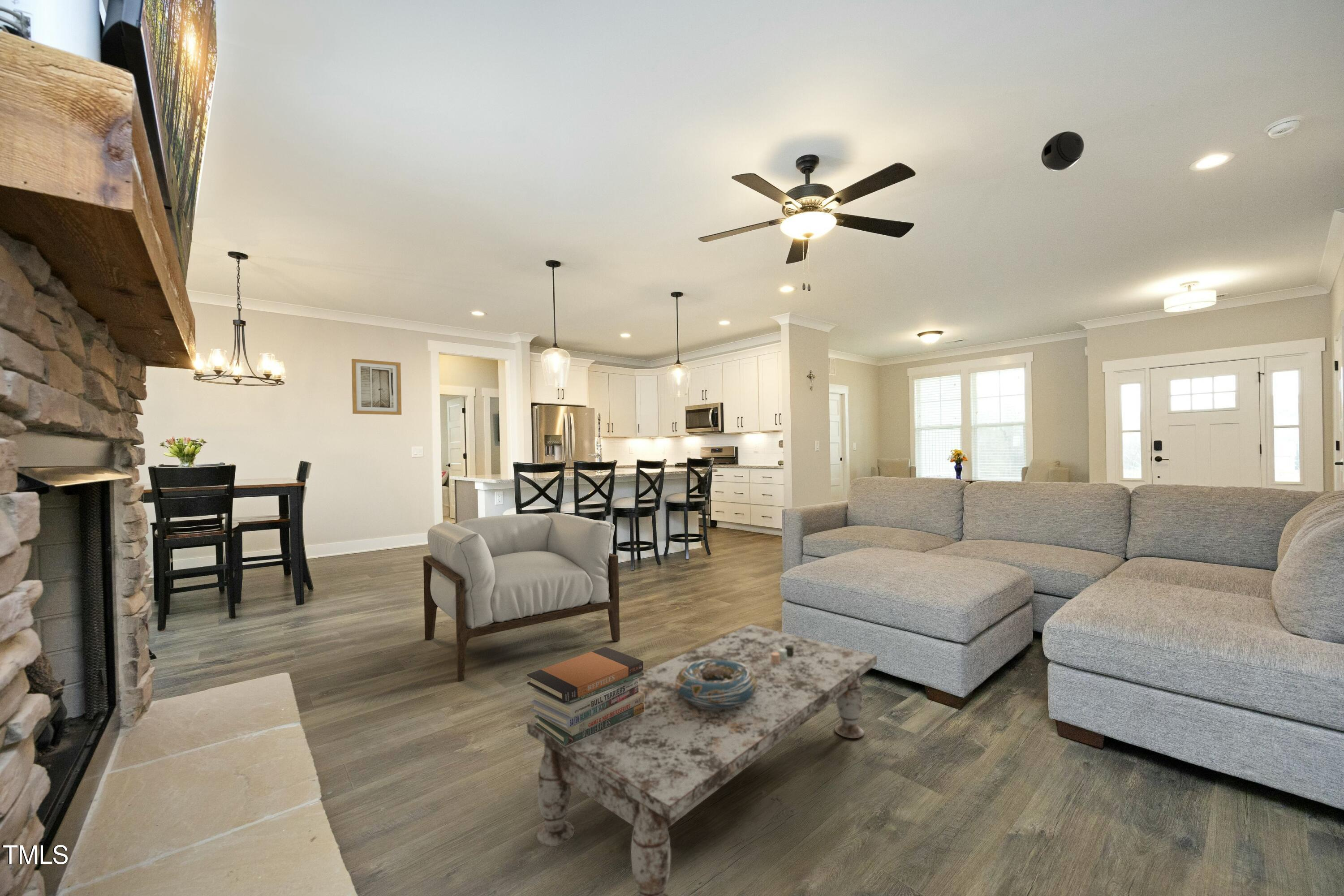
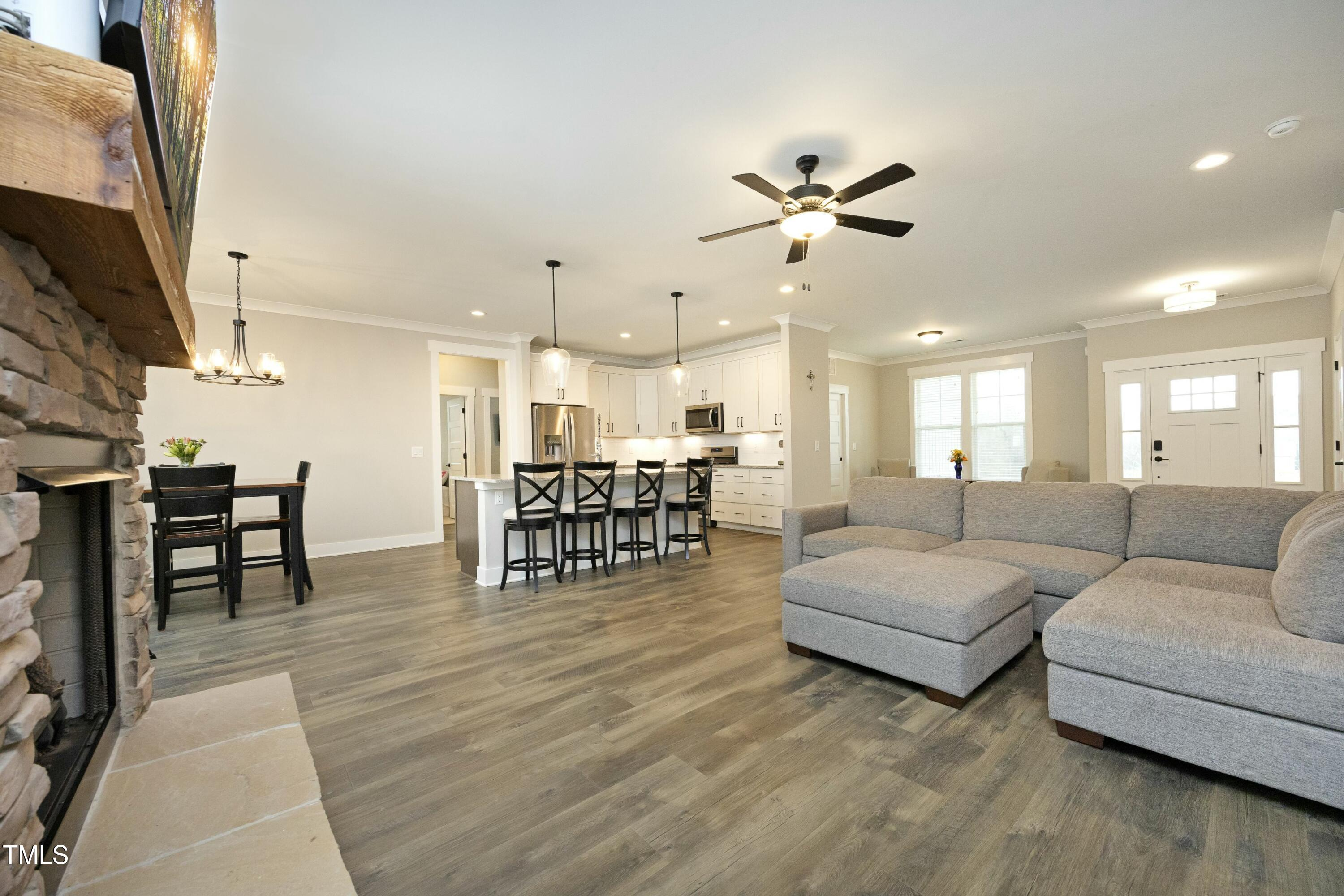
- armchair (520, 579)
- coffee table (723, 730)
- candle (782, 654)
- wall art (377, 388)
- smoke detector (1062, 151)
- decorative bowl (716, 682)
- book stack (587, 692)
